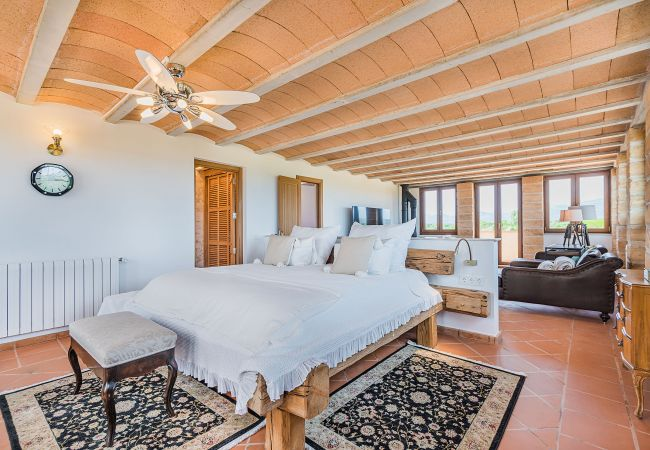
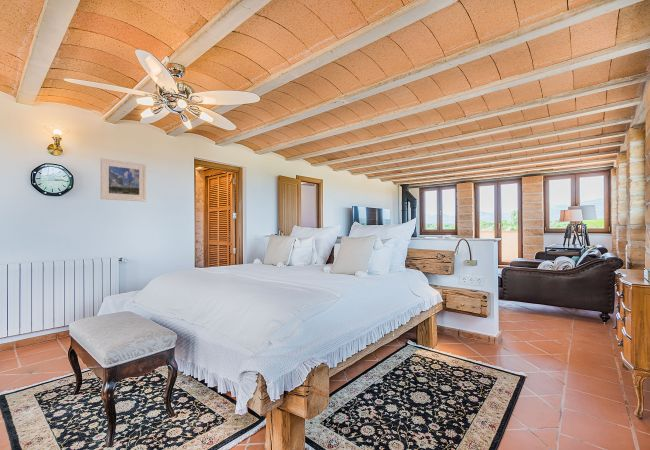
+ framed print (124, 181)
